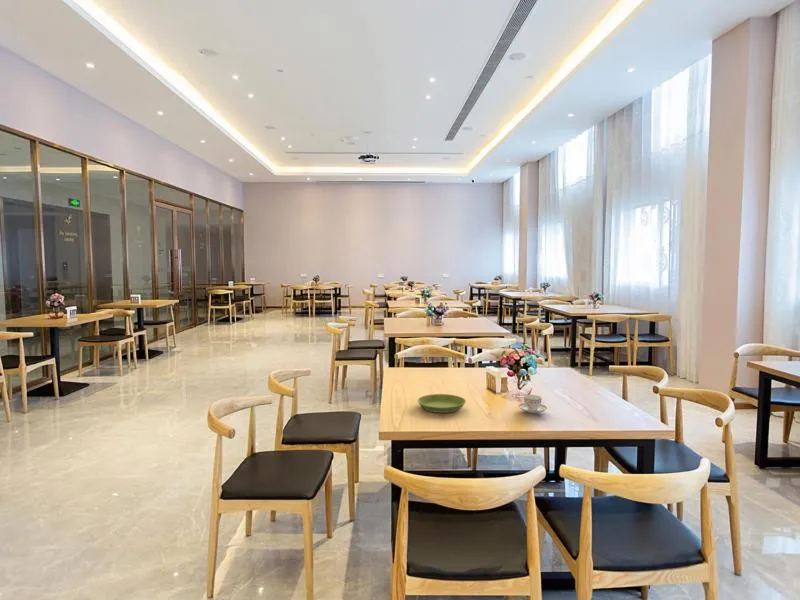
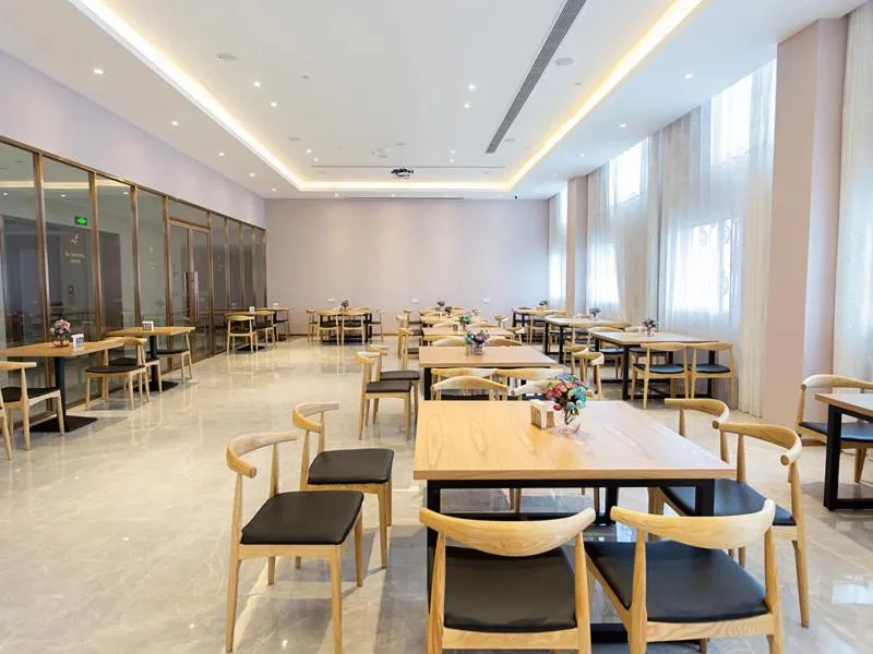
- saucer (441, 403)
- teacup (532, 404)
